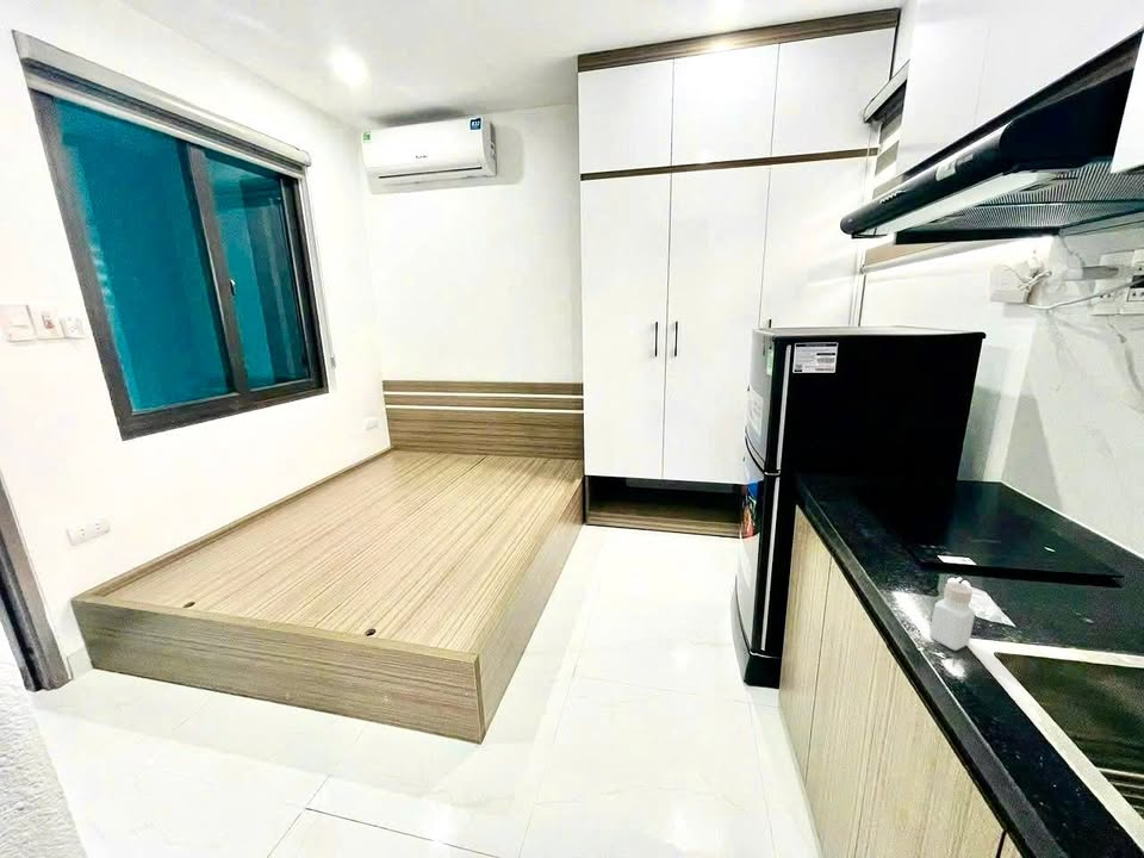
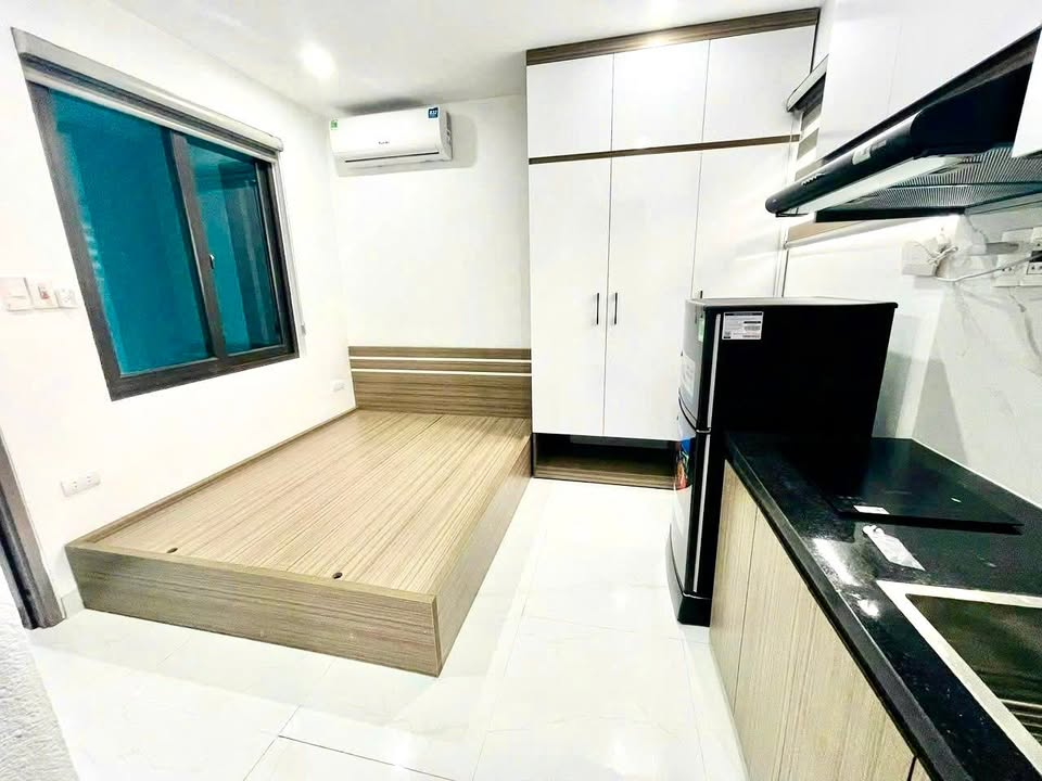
- pepper shaker (953, 614)
